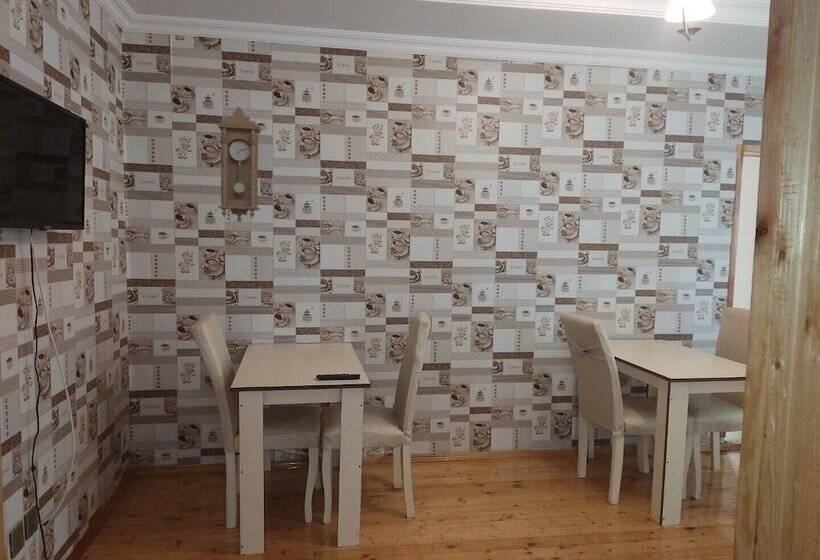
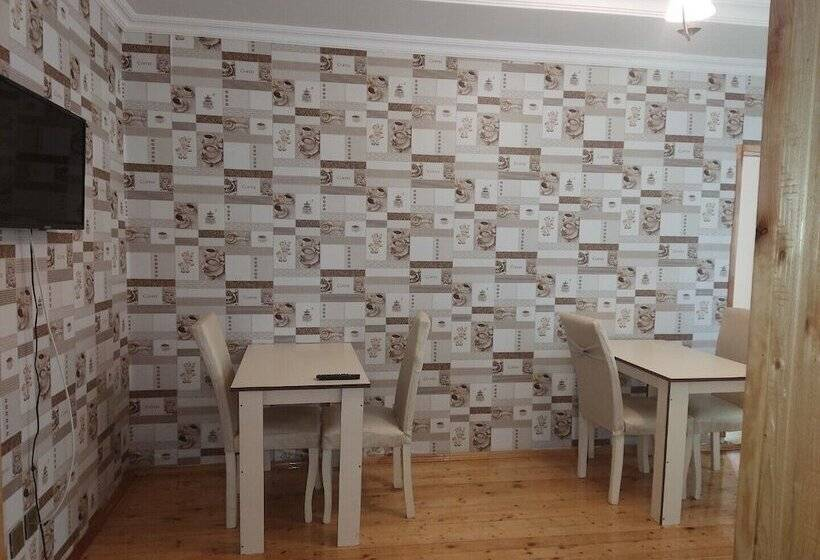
- pendulum clock (239, 166)
